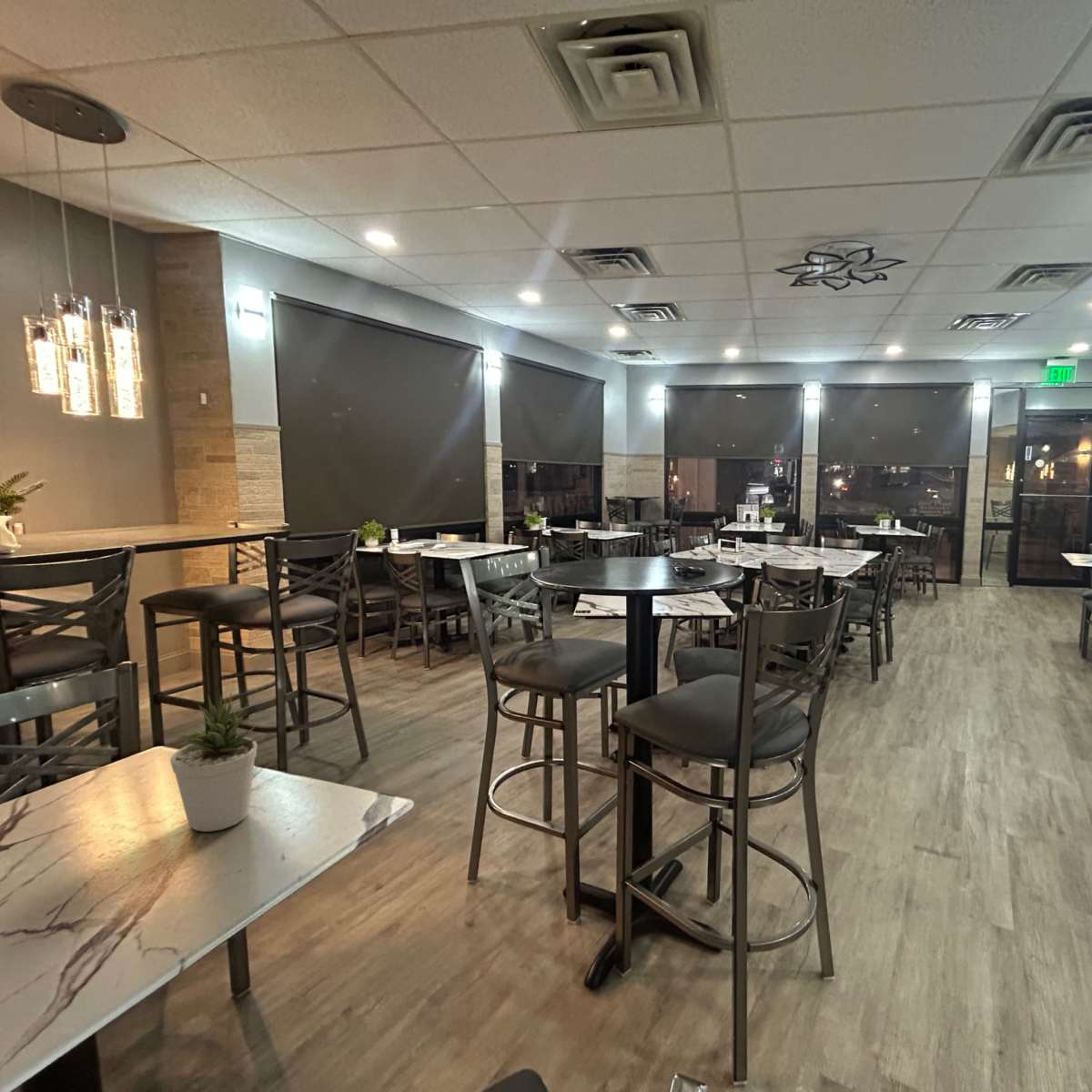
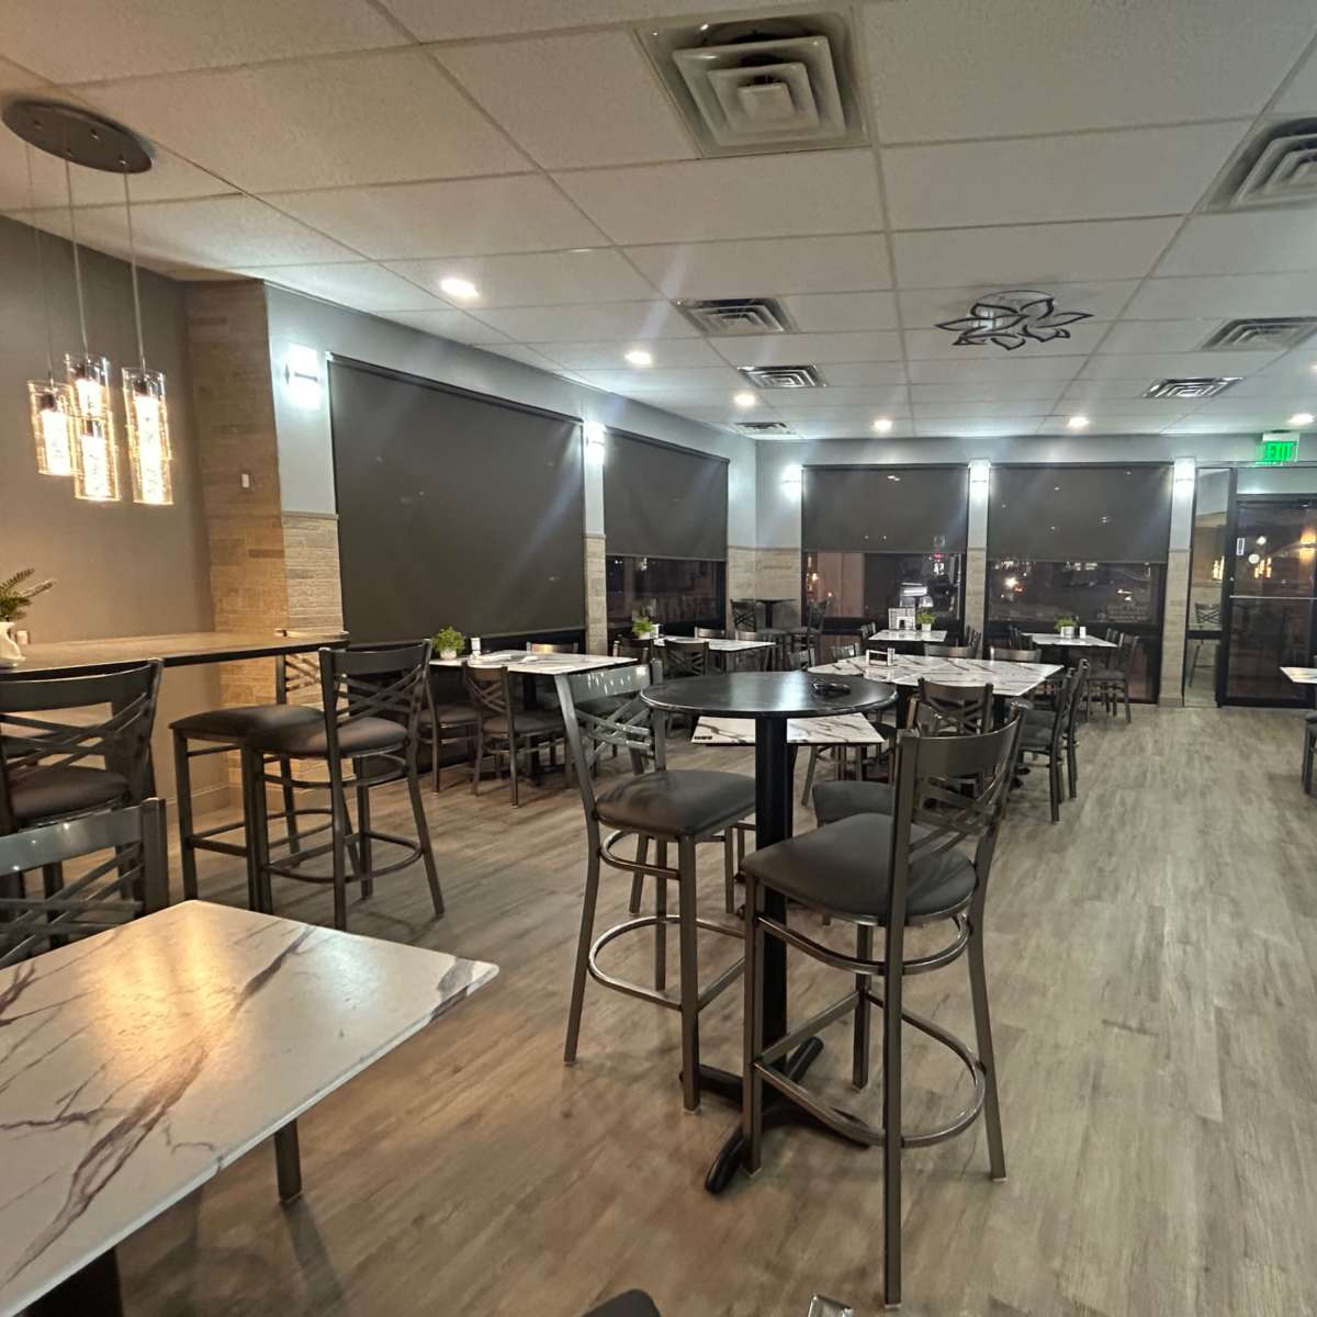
- potted plant (219, 759)
